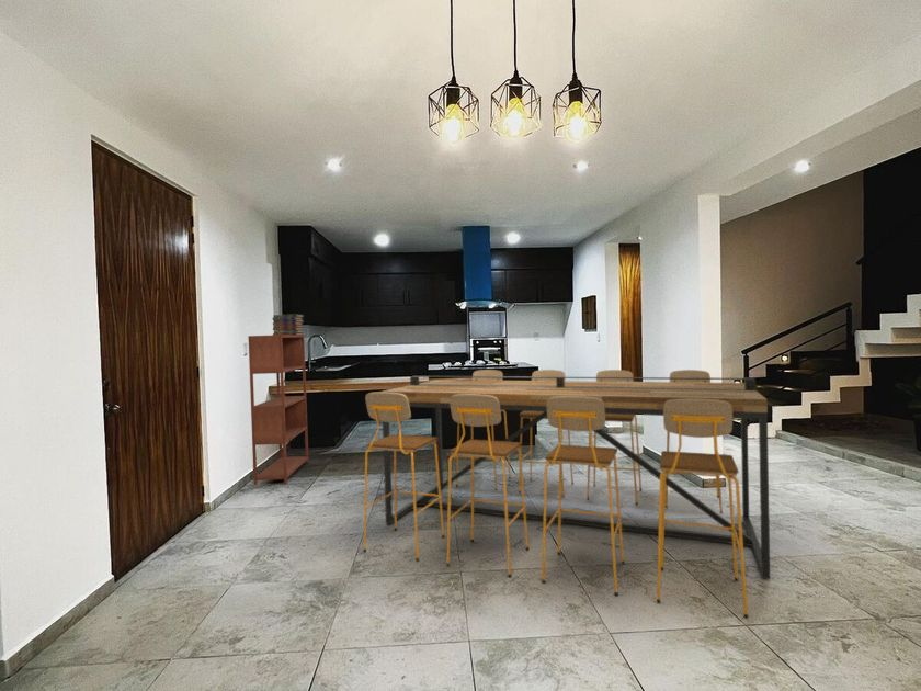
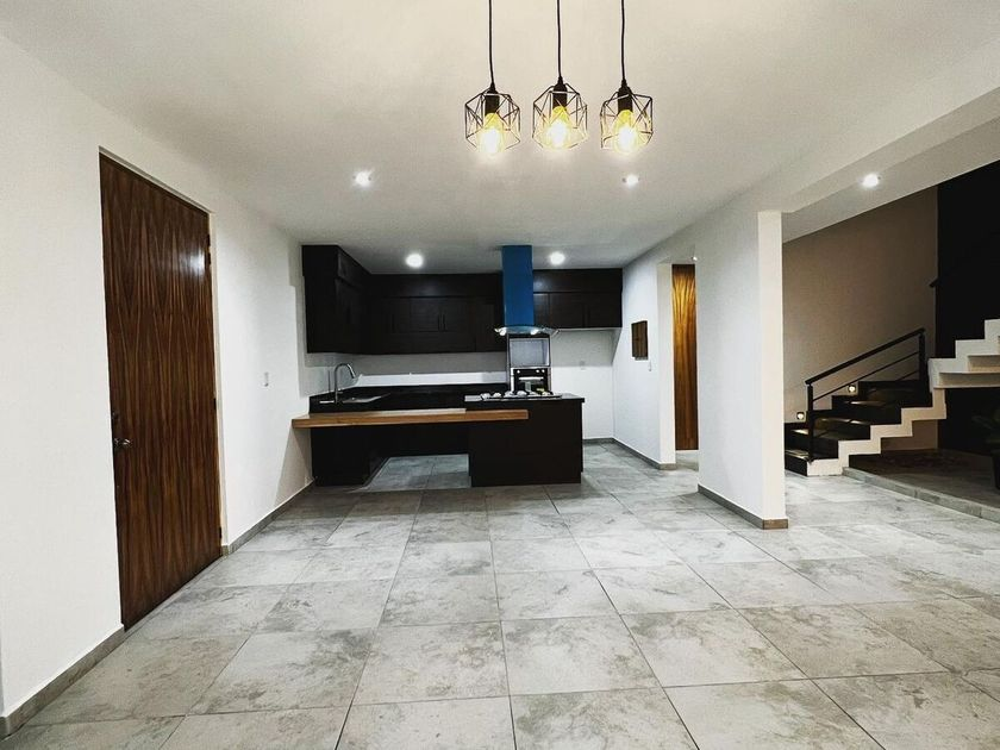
- book stack (288, 325)
- dining table (561, 450)
- bookshelf (281, 404)
